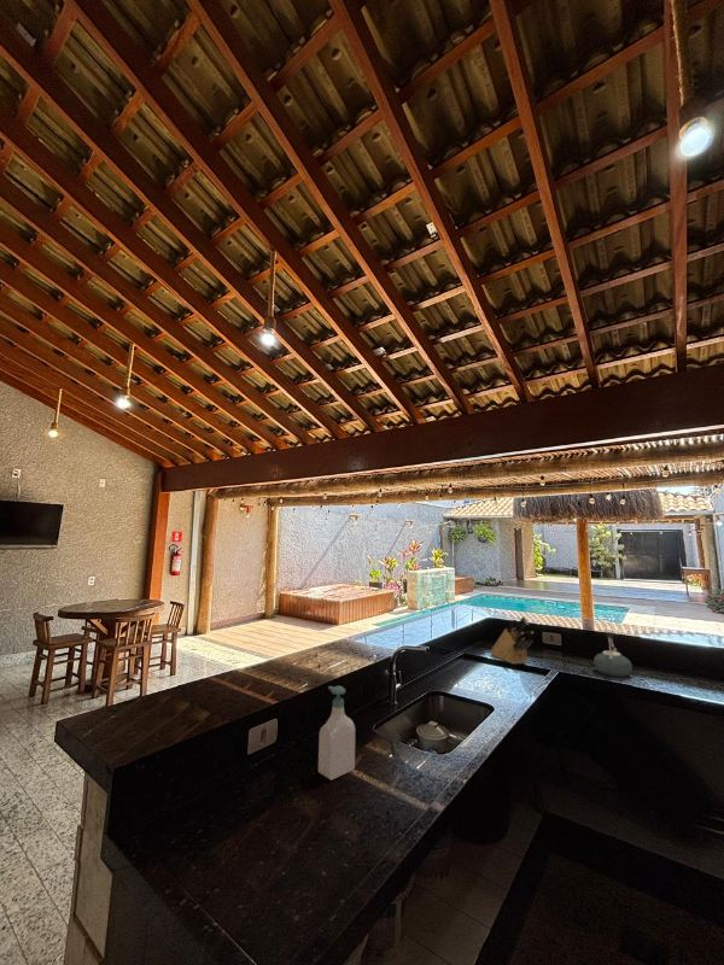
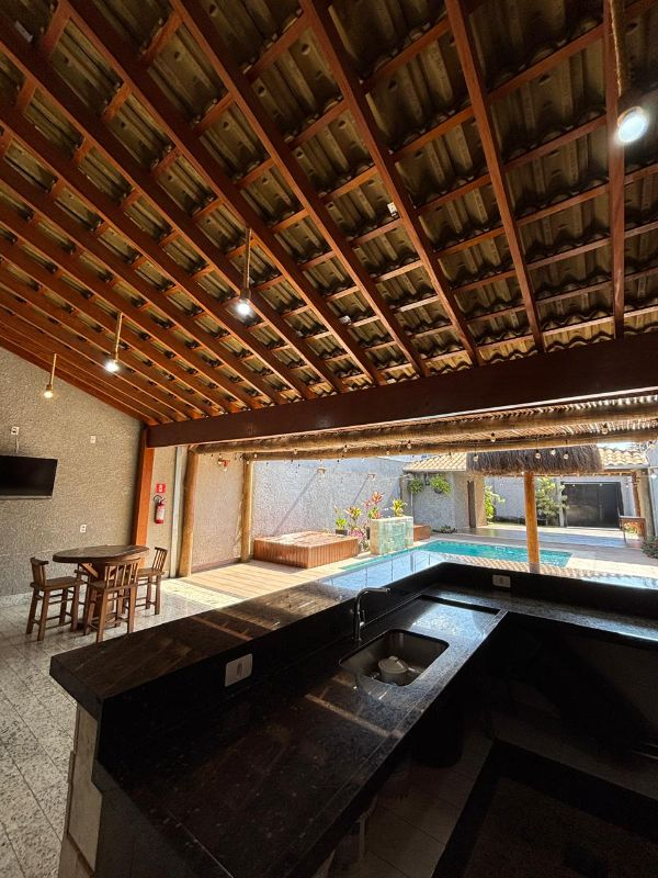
- soap bottle (335, 726)
- kettle (612, 651)
- knife block (510, 637)
